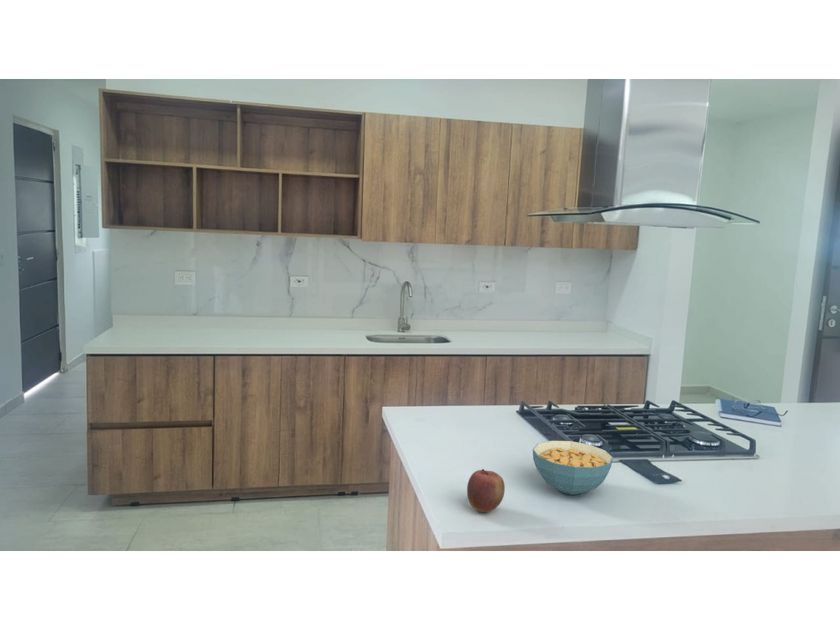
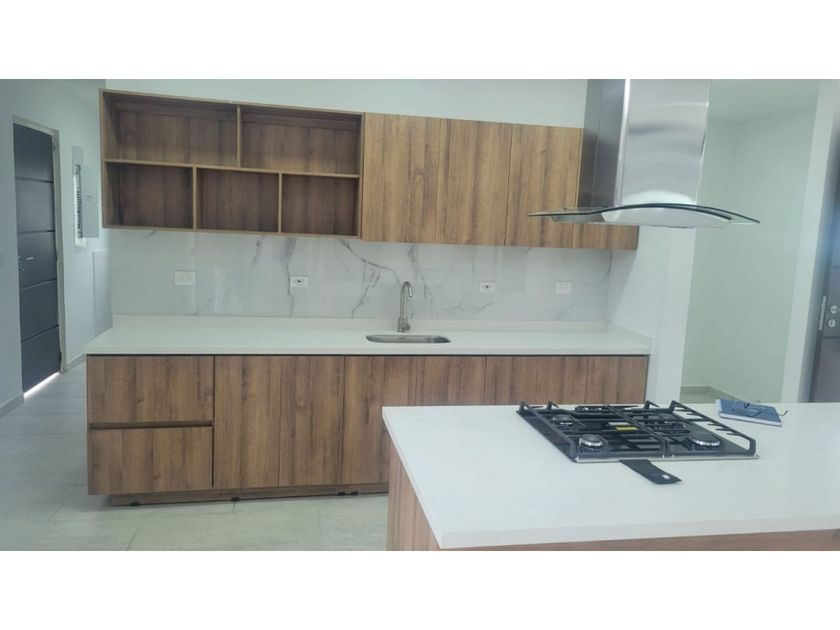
- apple (485, 489)
- cereal bowl (571, 471)
